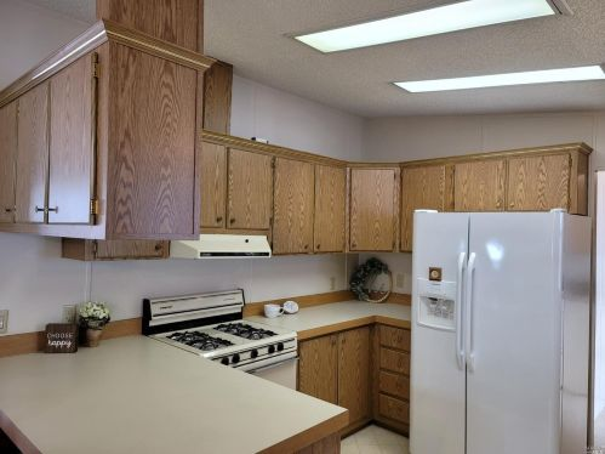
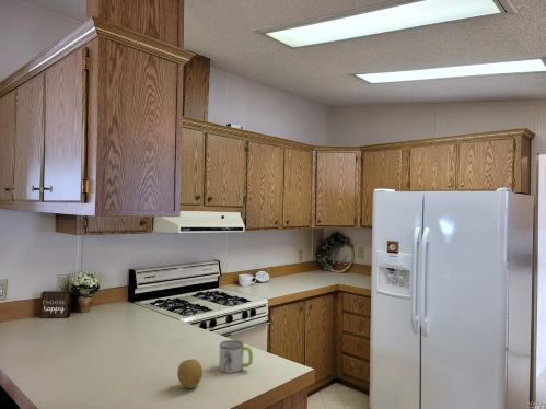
+ fruit (189, 373)
+ mug (235, 355)
